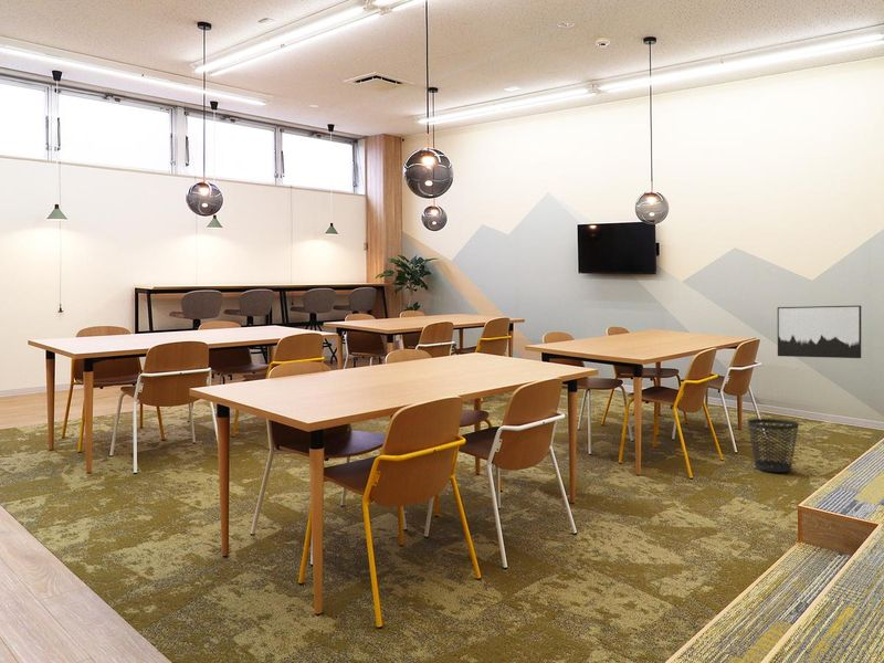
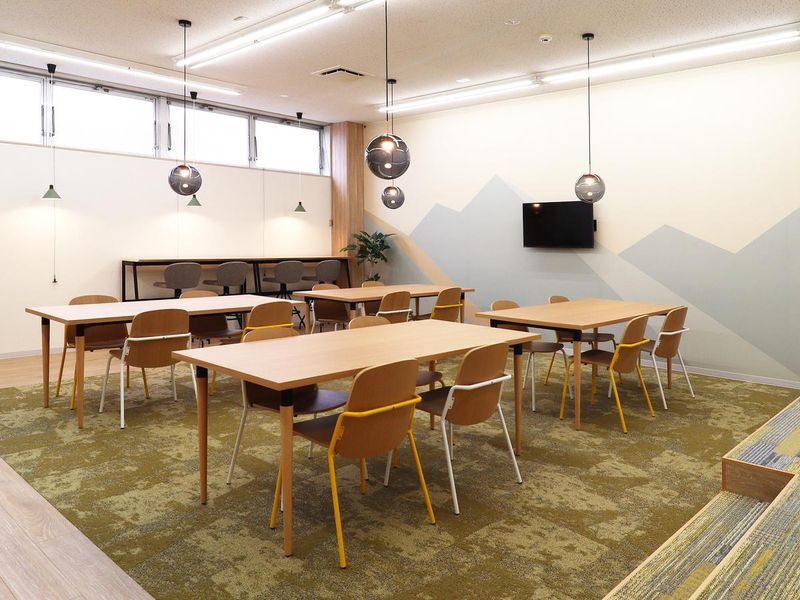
- wall art (818, 332)
- wastebasket (772, 445)
